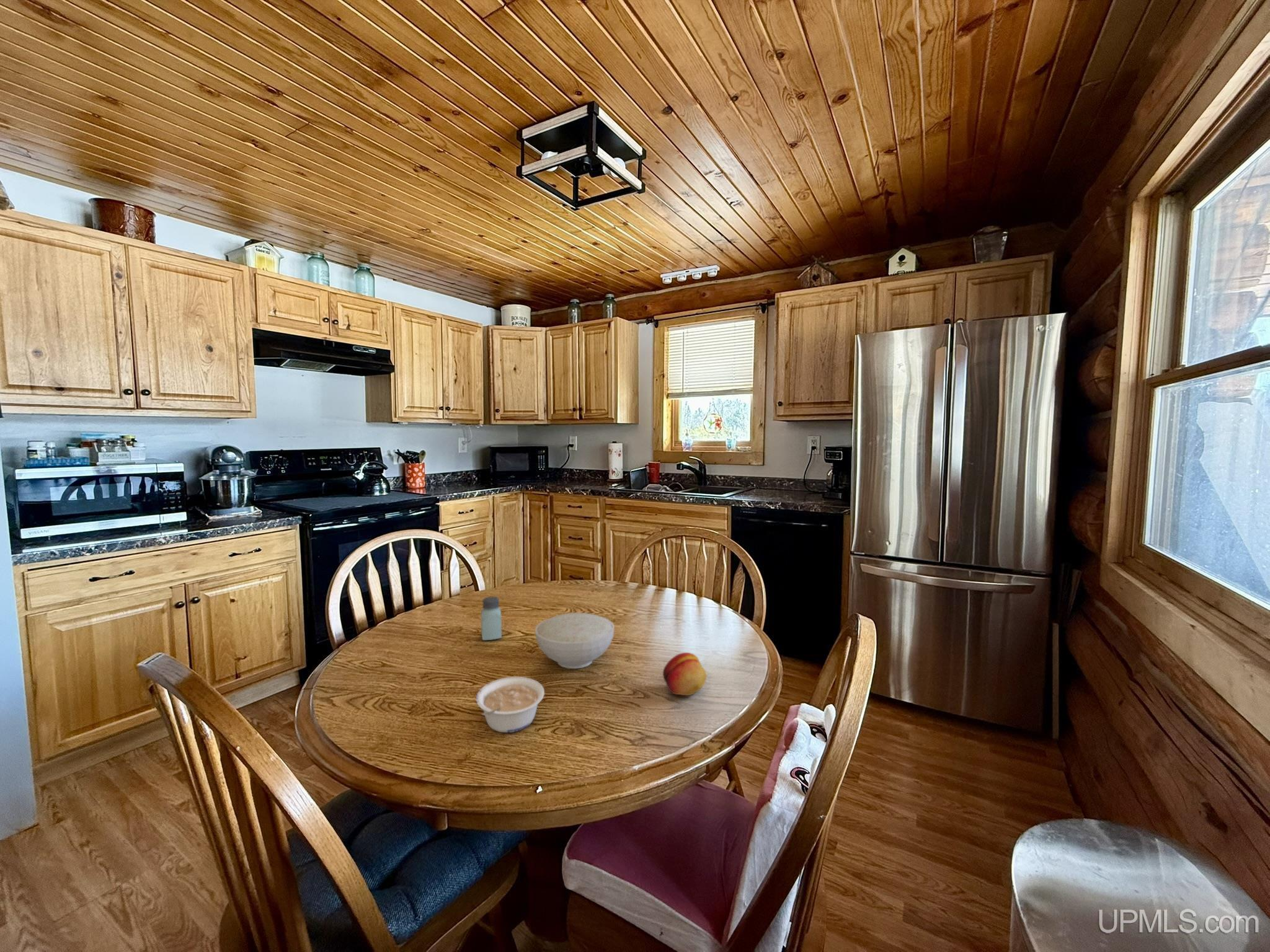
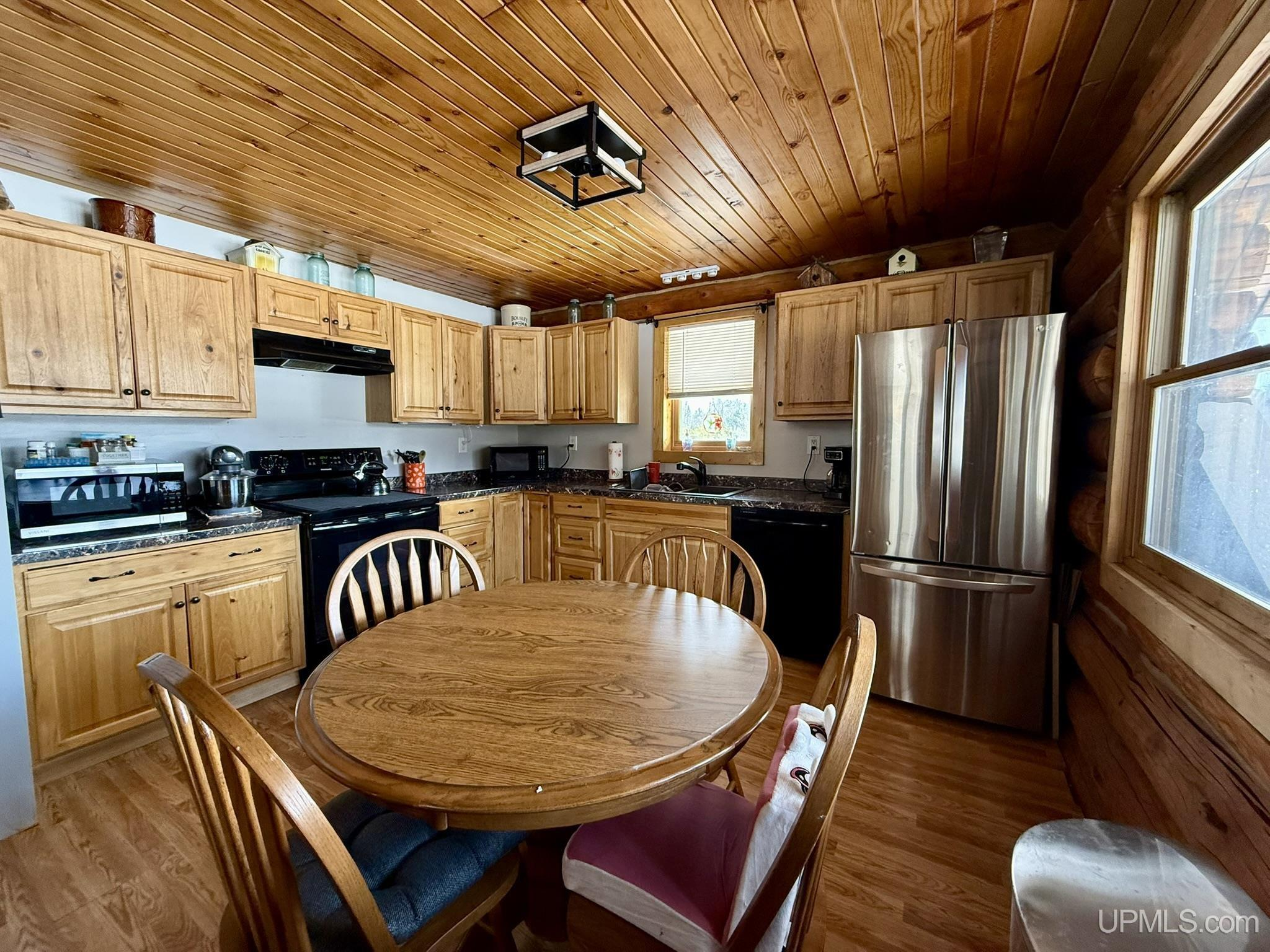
- legume (511, 705)
- saltshaker (491, 617)
- fruit (684, 672)
- bowl (575, 640)
